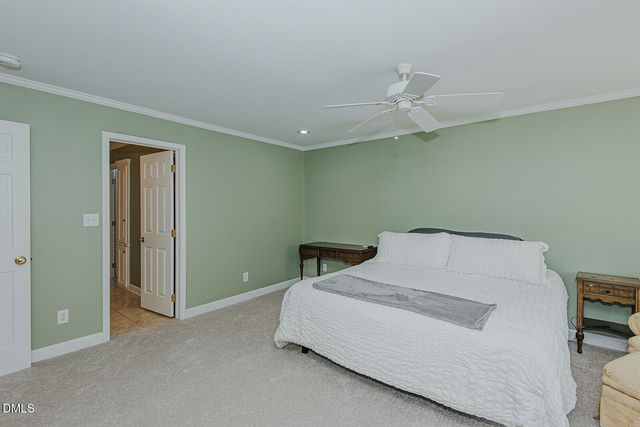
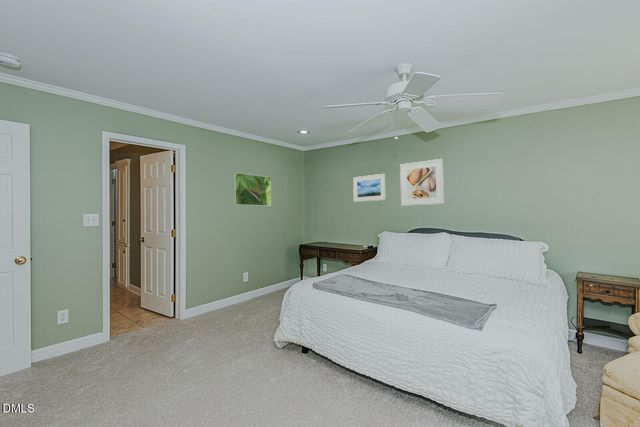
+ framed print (253, 190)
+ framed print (368, 188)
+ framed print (421, 183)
